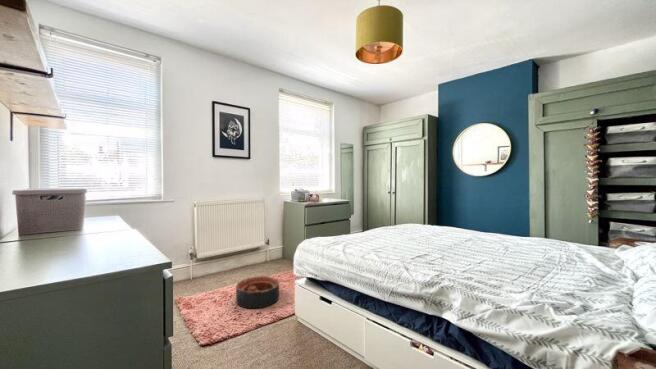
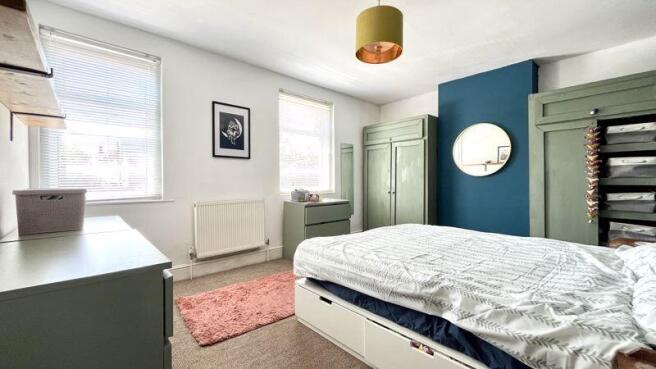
- basket (258, 290)
